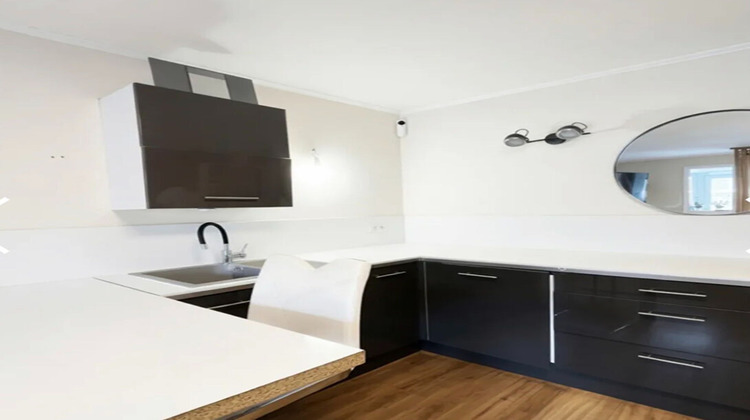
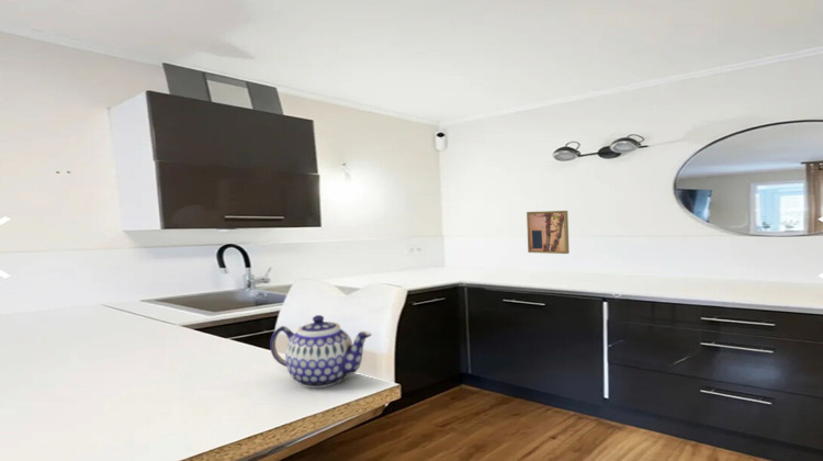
+ wall art (546, 232)
+ teapot (319, 347)
